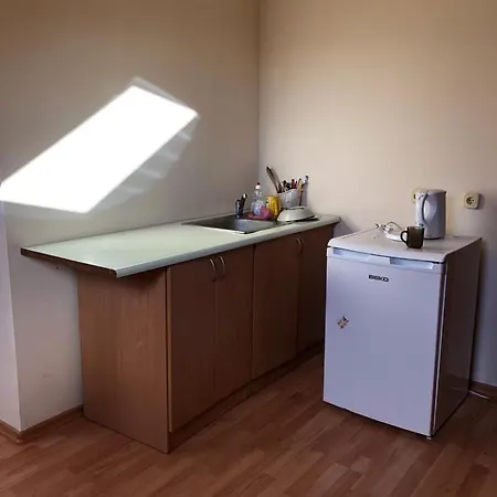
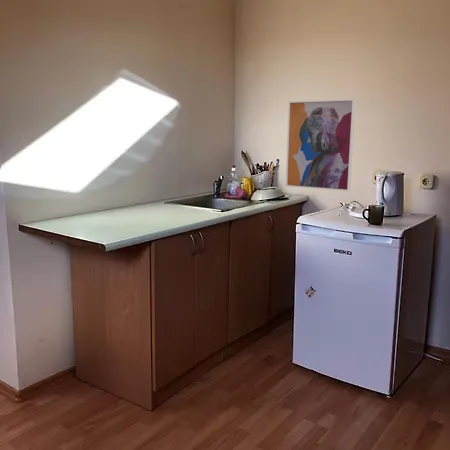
+ wall art (318, 145)
